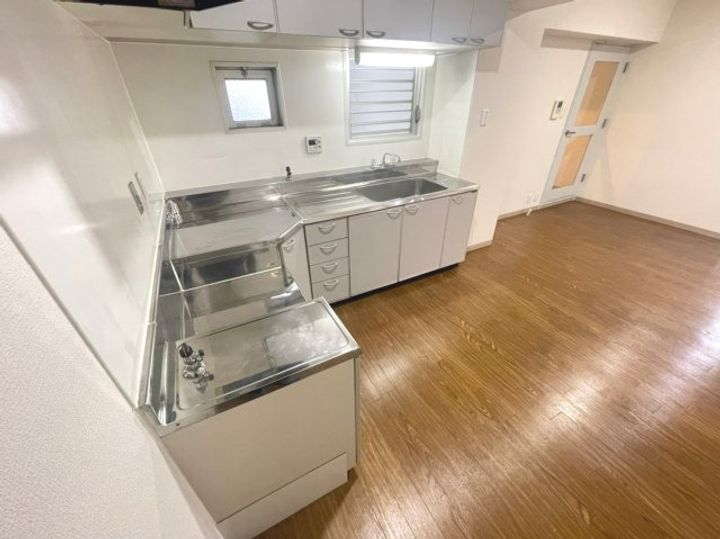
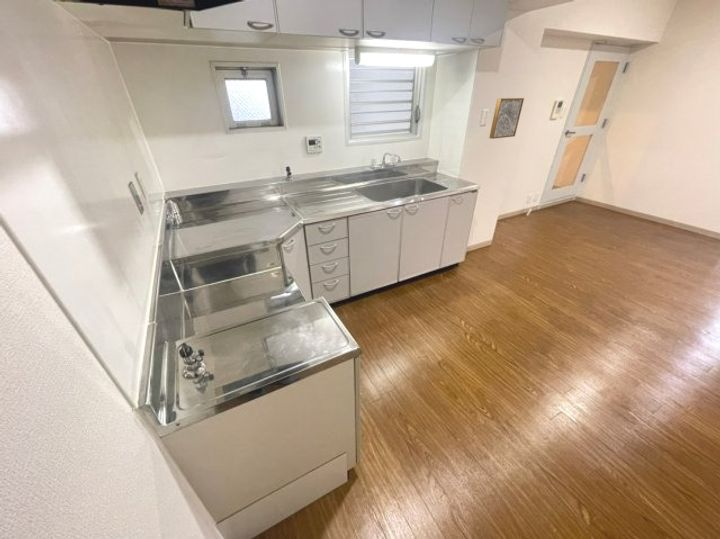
+ wall art (506, 118)
